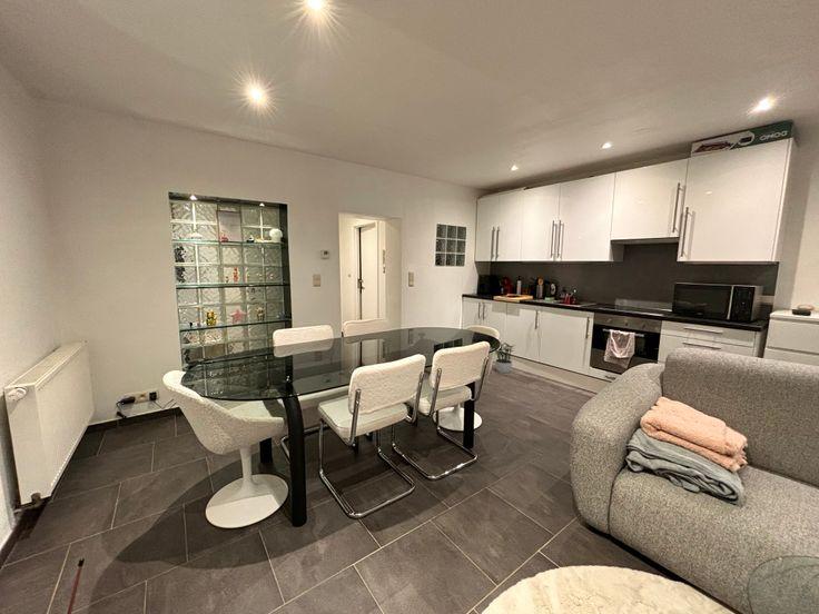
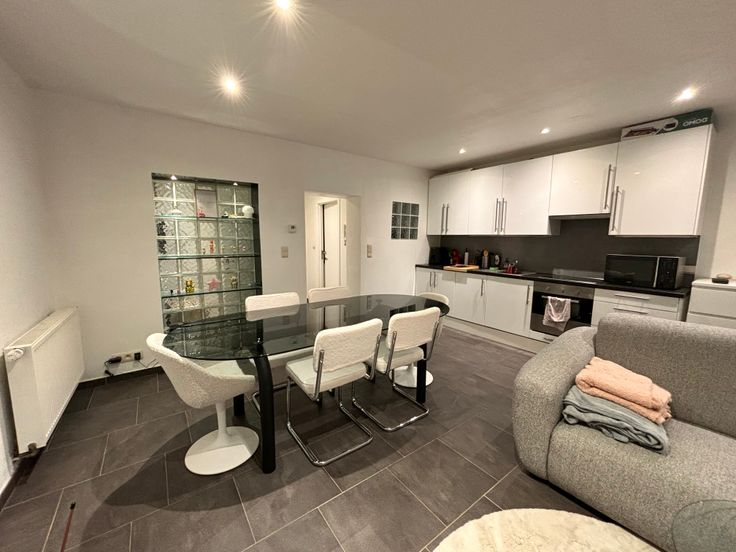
- potted plant (503, 355)
